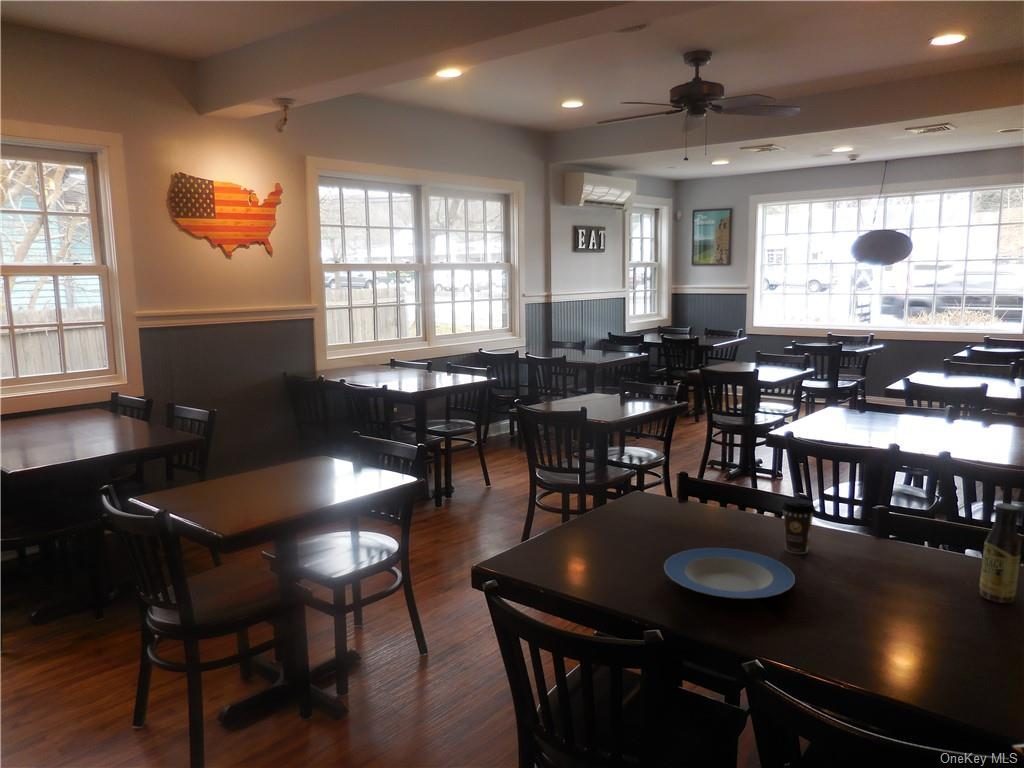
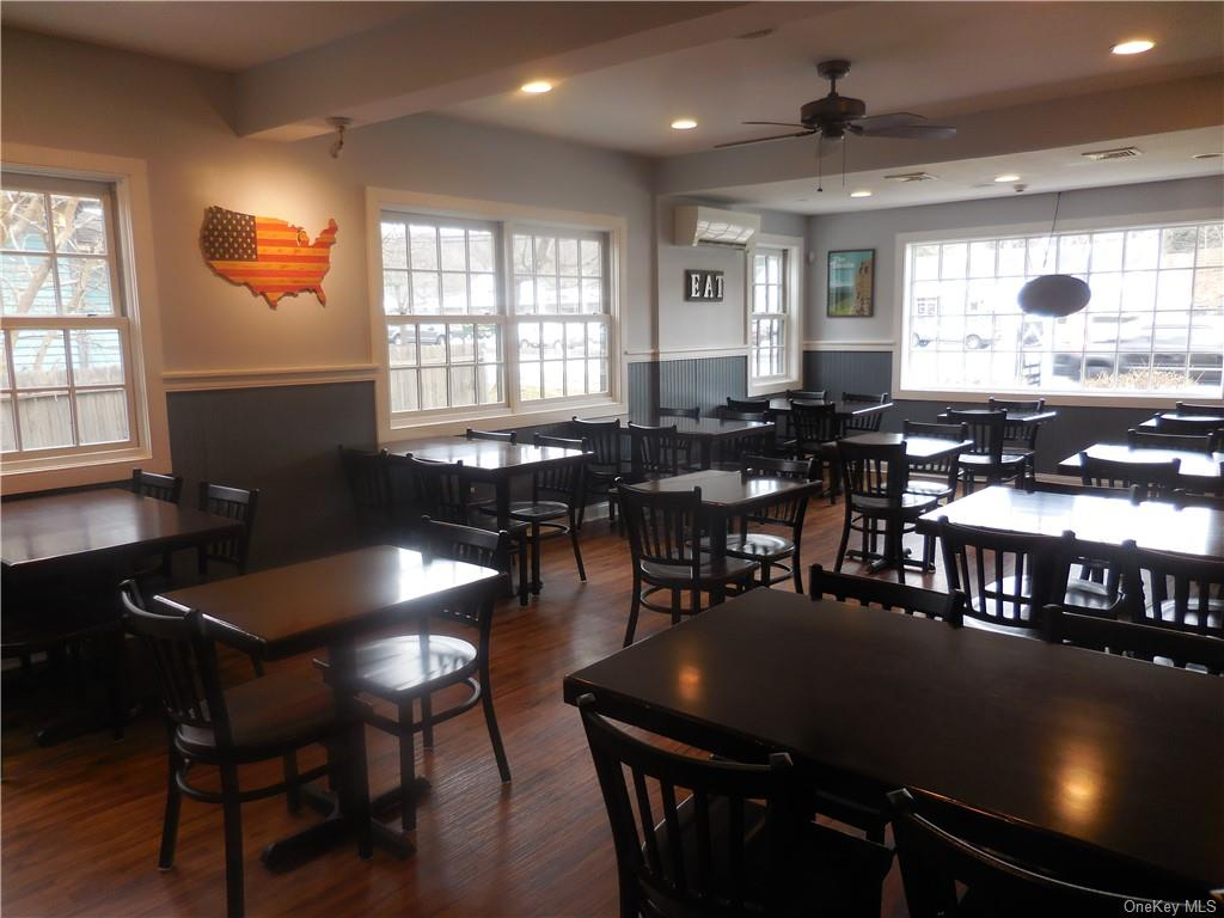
- plate (727, 577)
- coffee cup (797, 525)
- sauce bottle (1001, 552)
